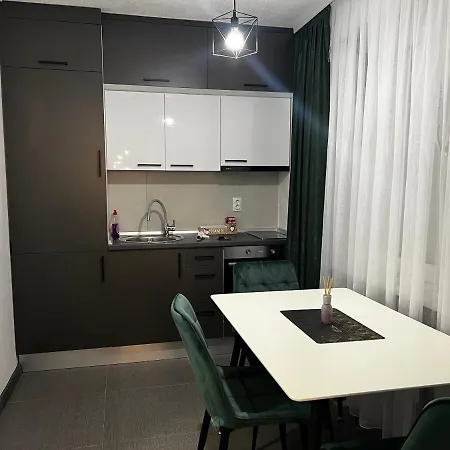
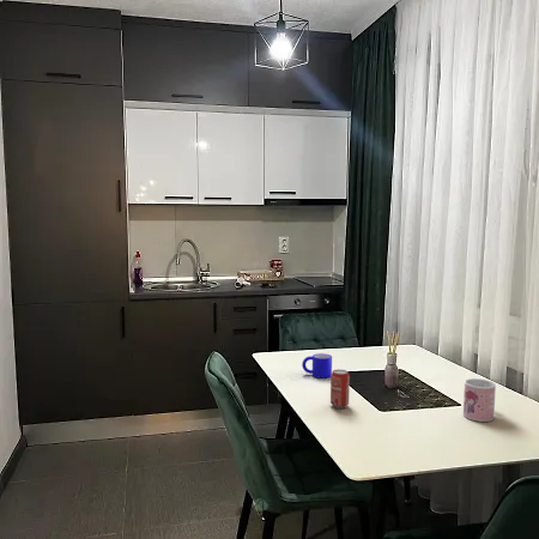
+ beverage can (339, 388)
+ mug (316, 365)
+ mug (479, 398)
